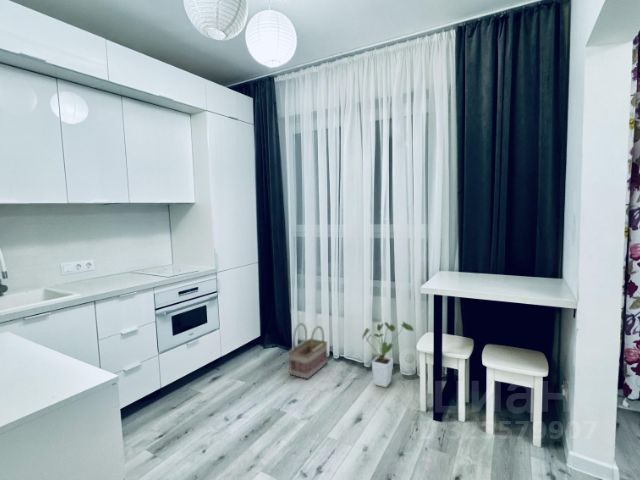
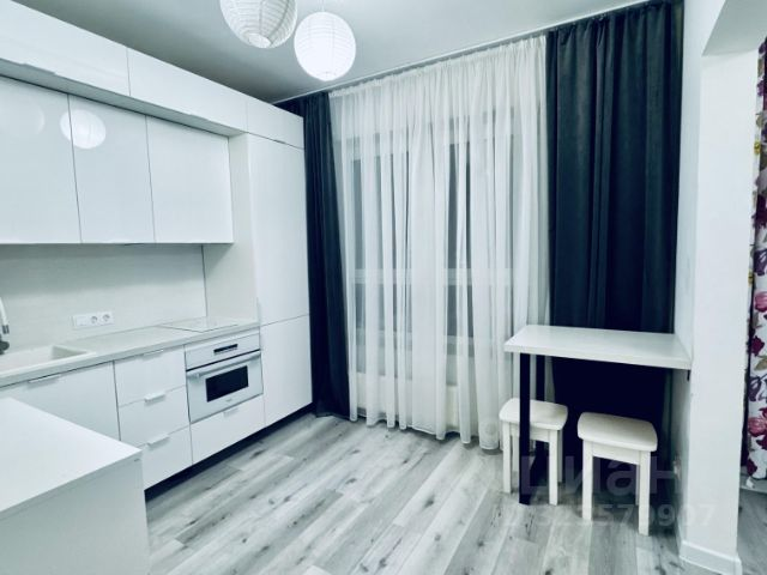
- basket (308, 347)
- house plant (385, 354)
